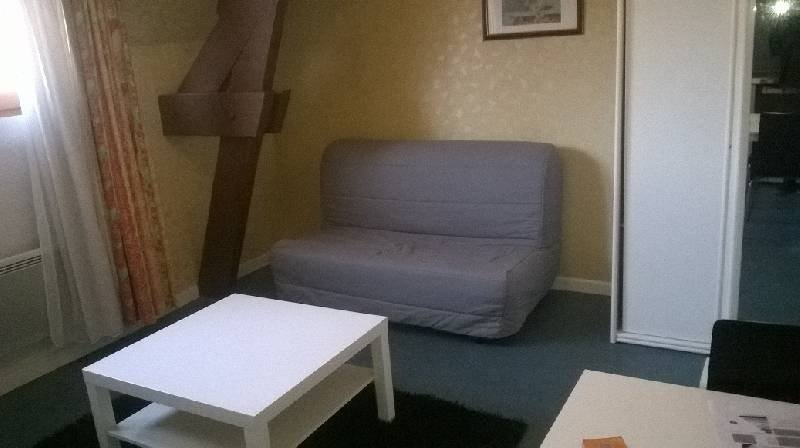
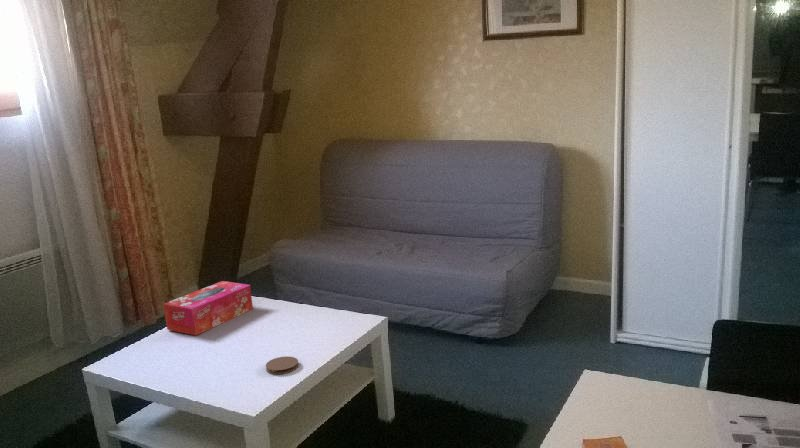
+ tissue box (209, 306)
+ coaster (282, 365)
